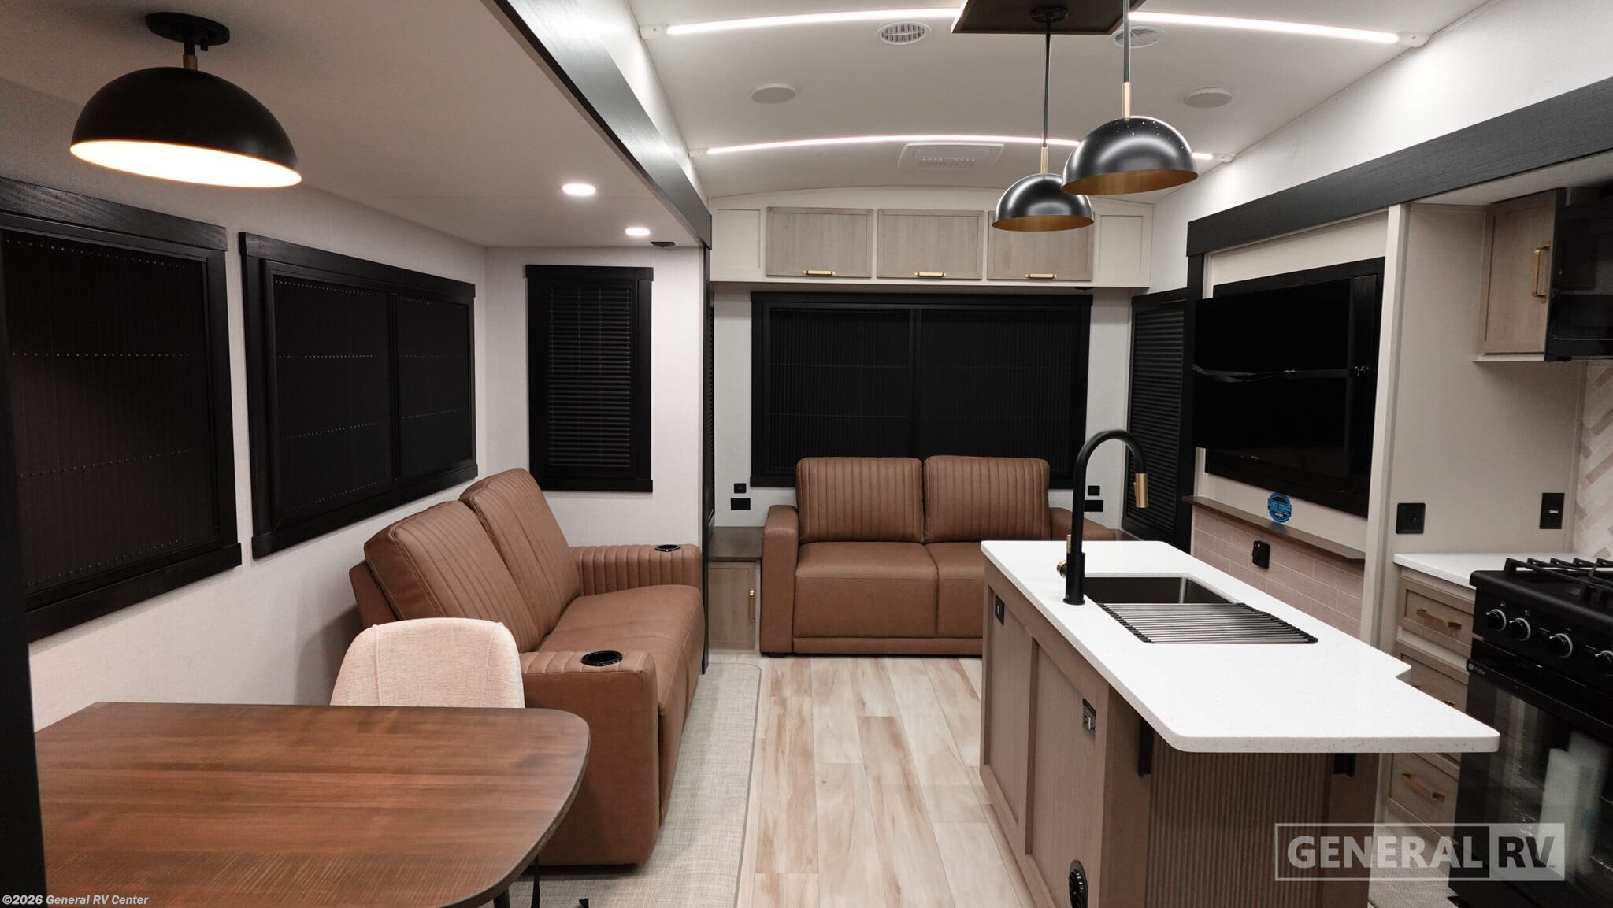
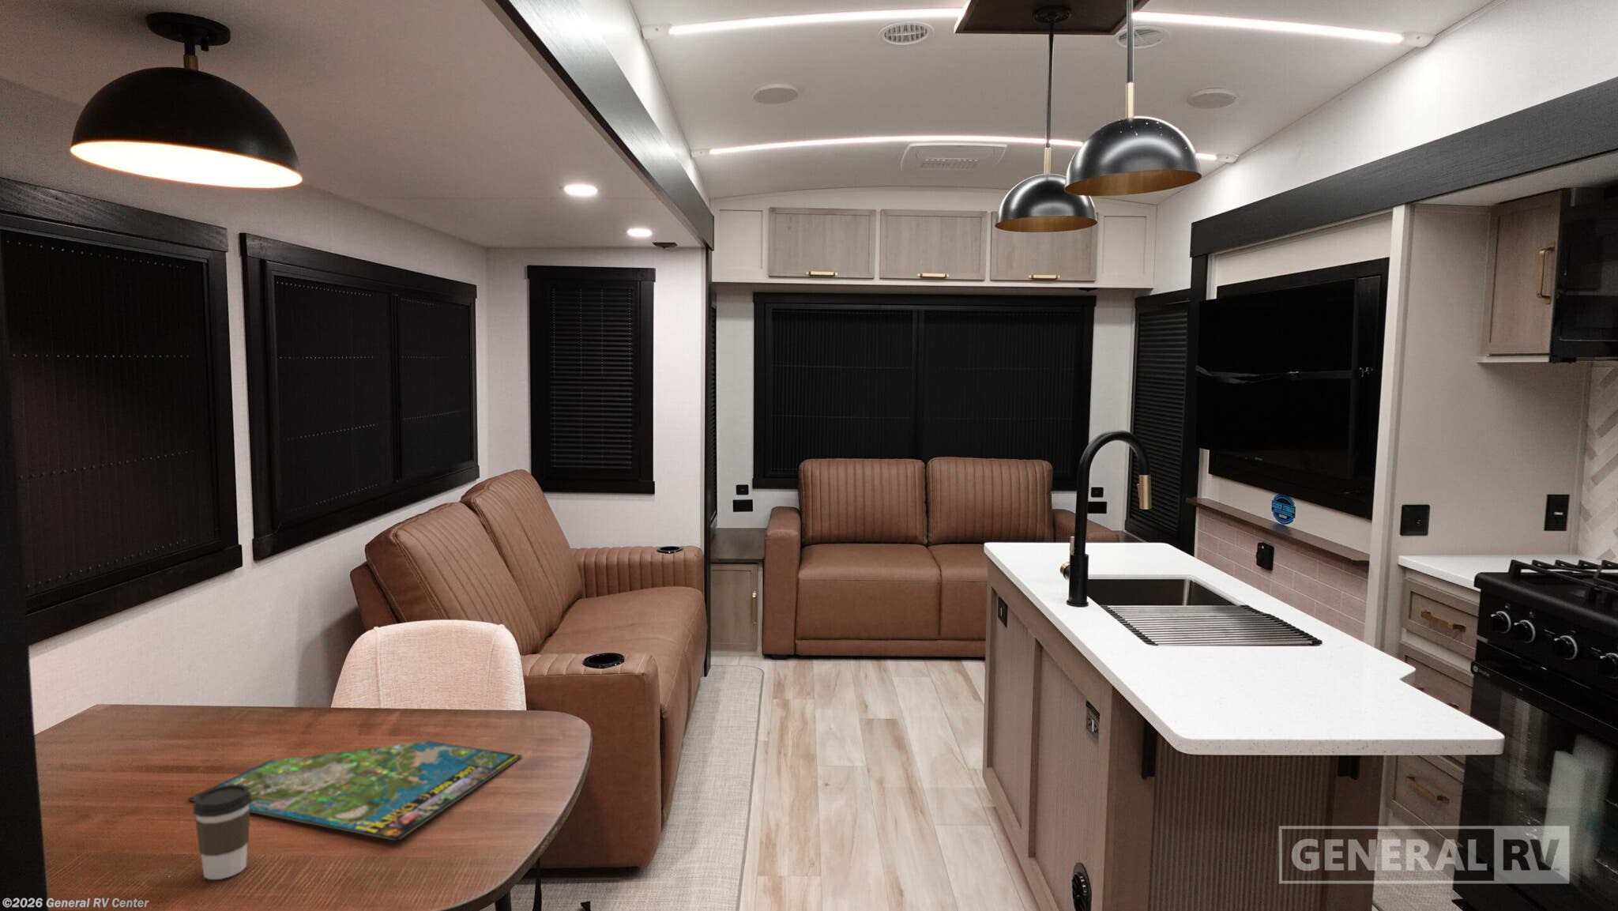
+ board game (364, 775)
+ coffee cup (223, 832)
